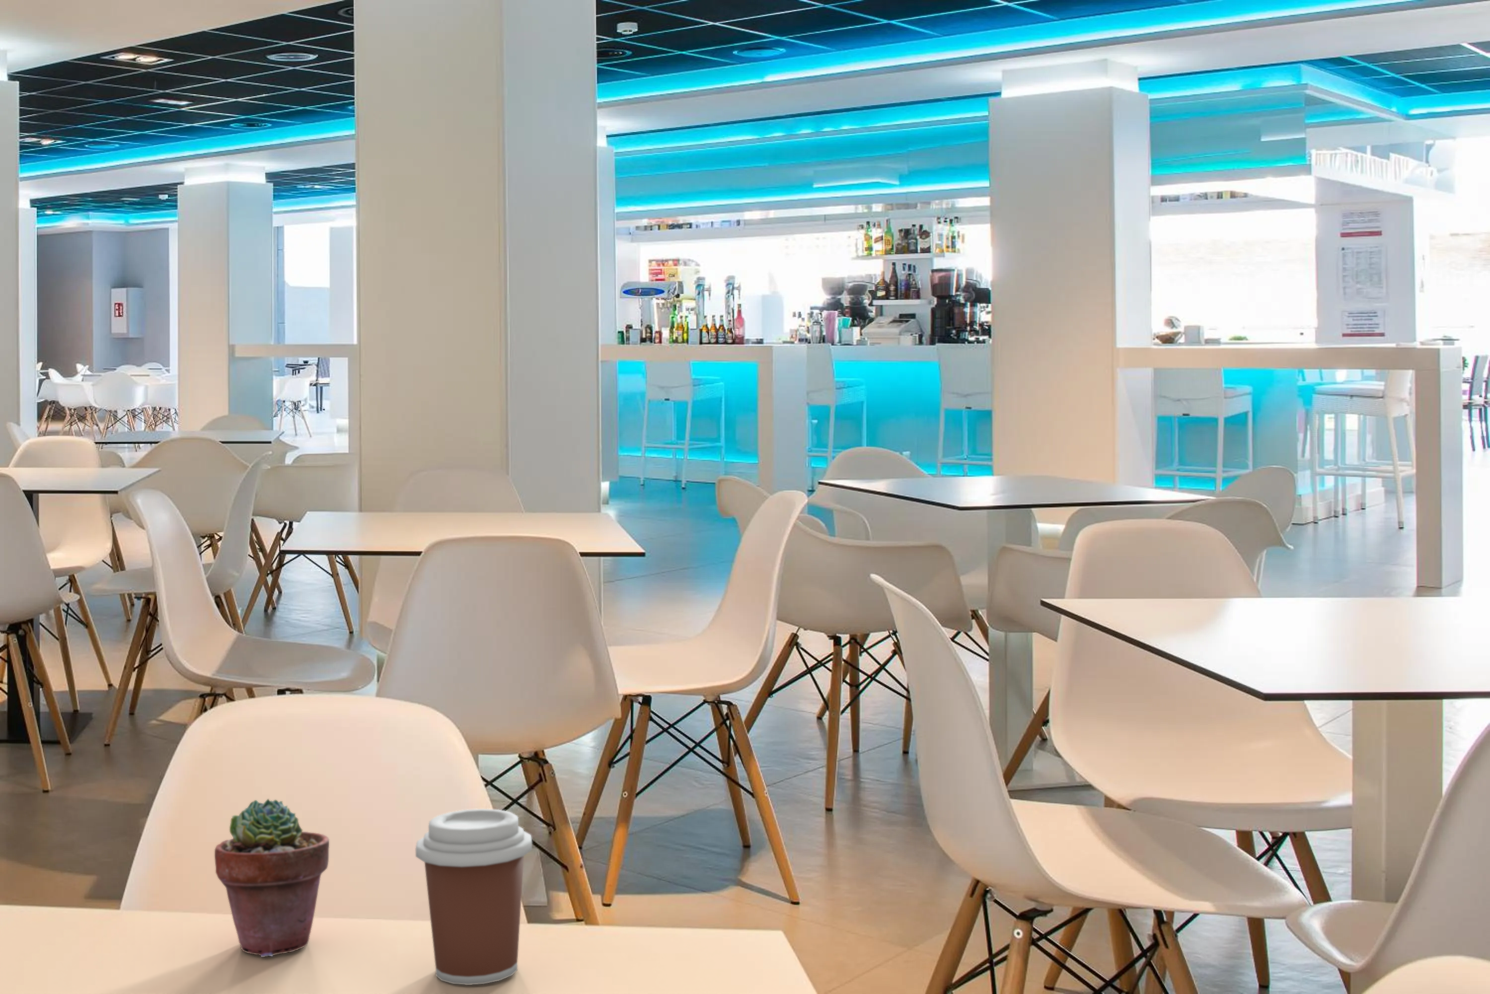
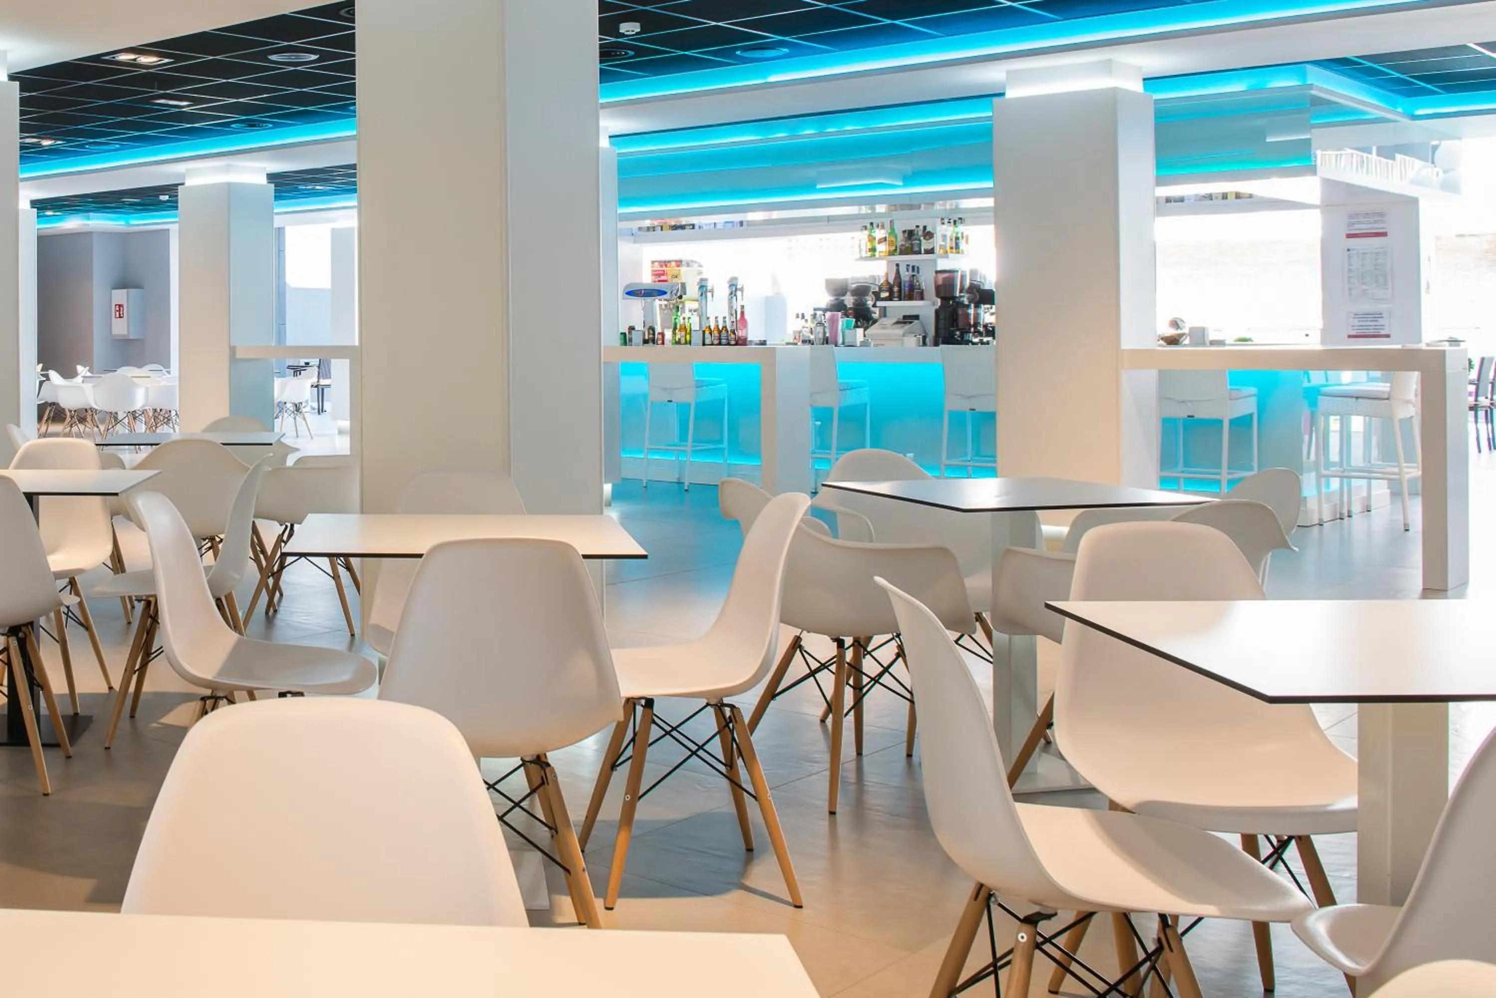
- coffee cup (475, 894)
- potted succulent (273, 871)
